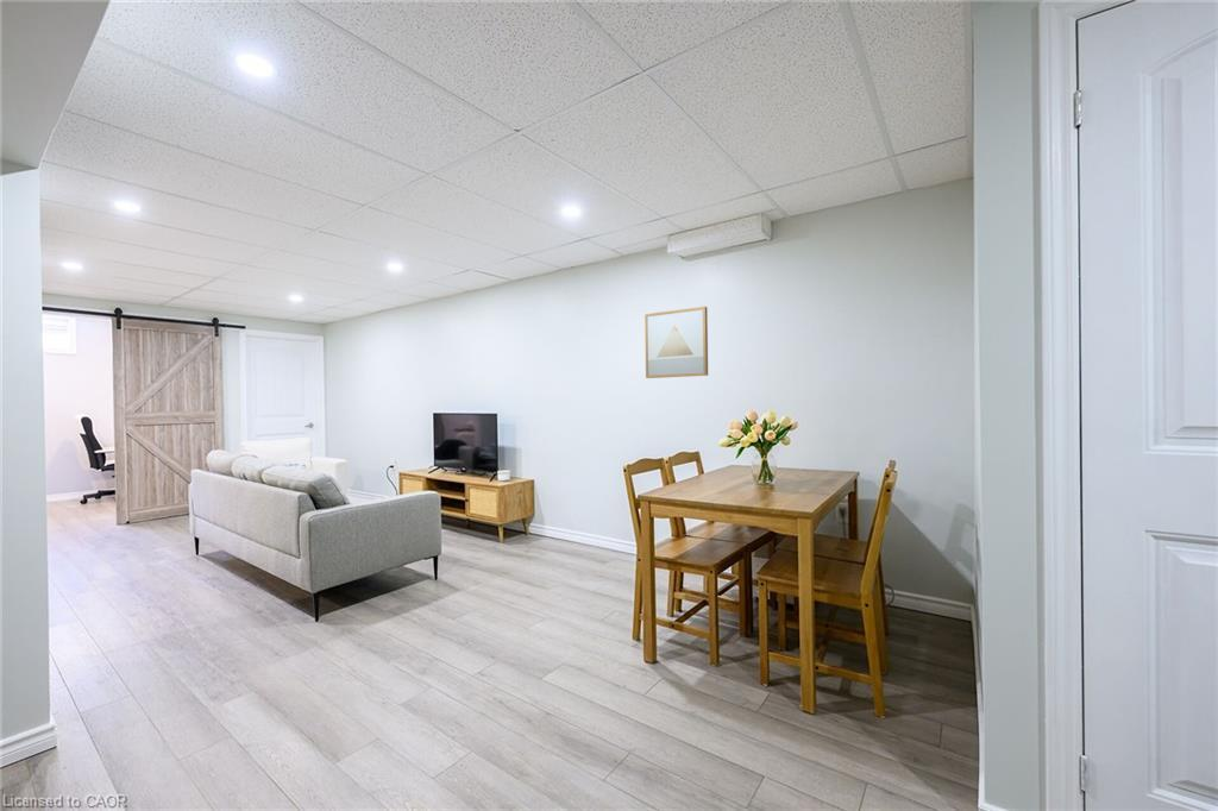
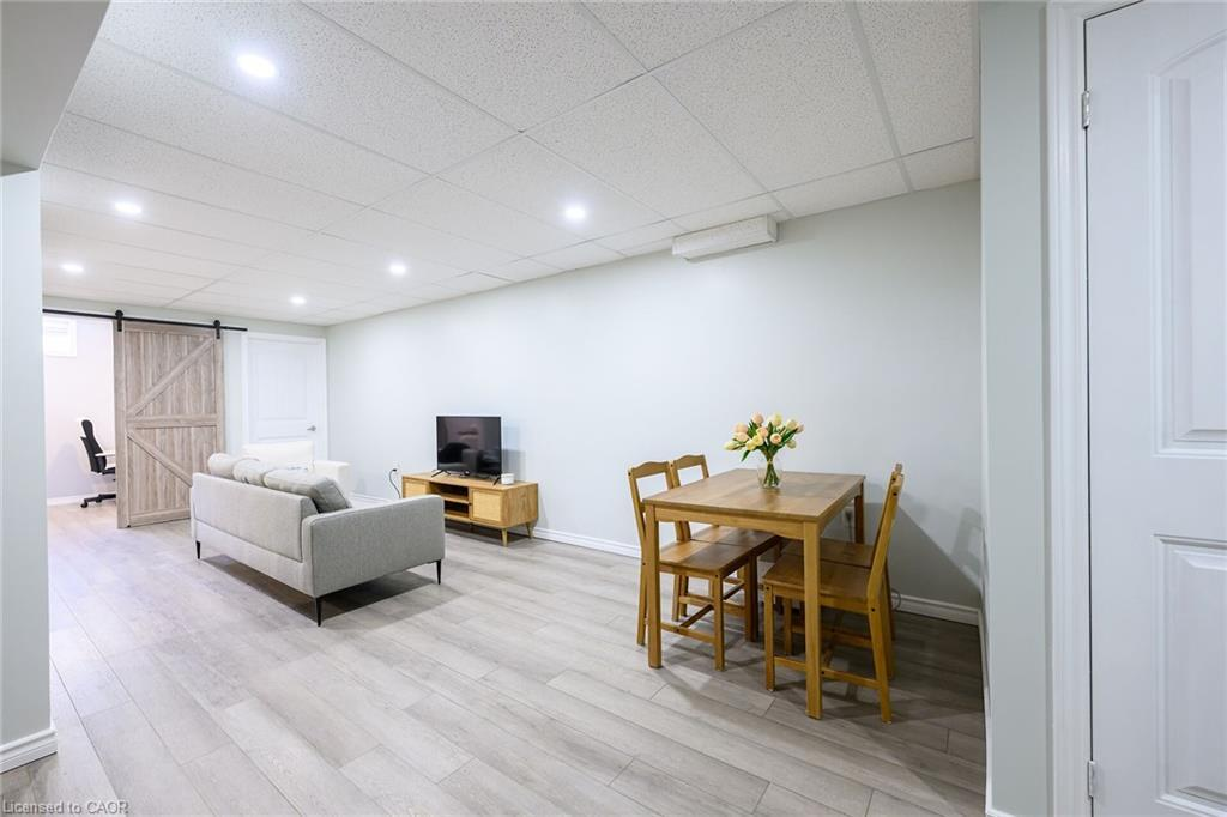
- wall art (674, 344)
